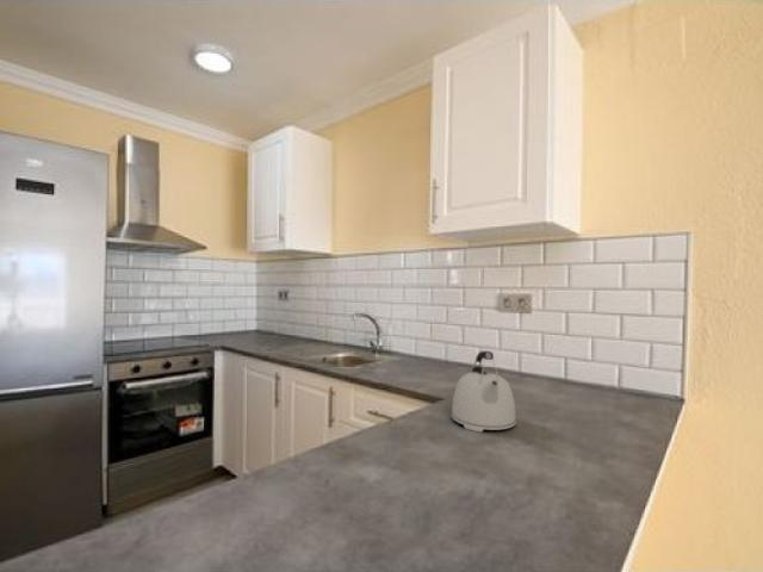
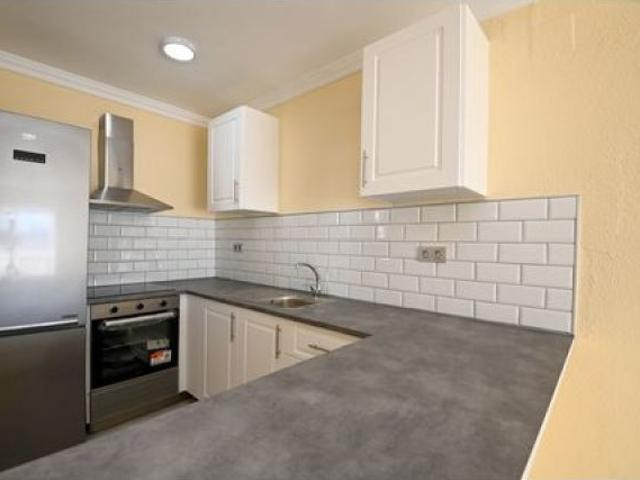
- kettle (484, 385)
